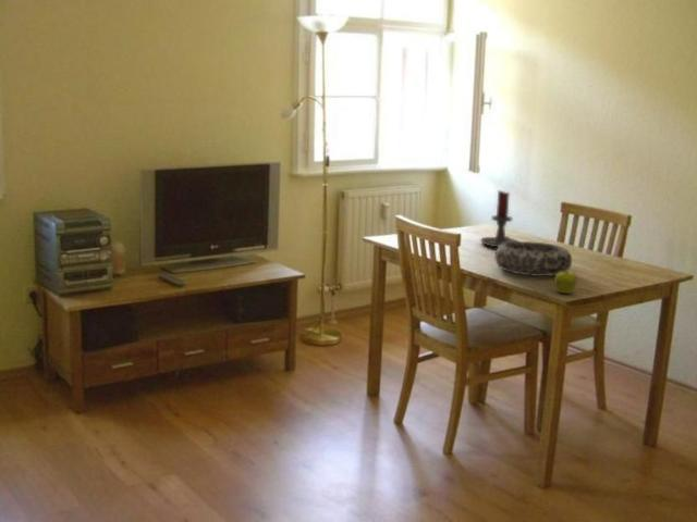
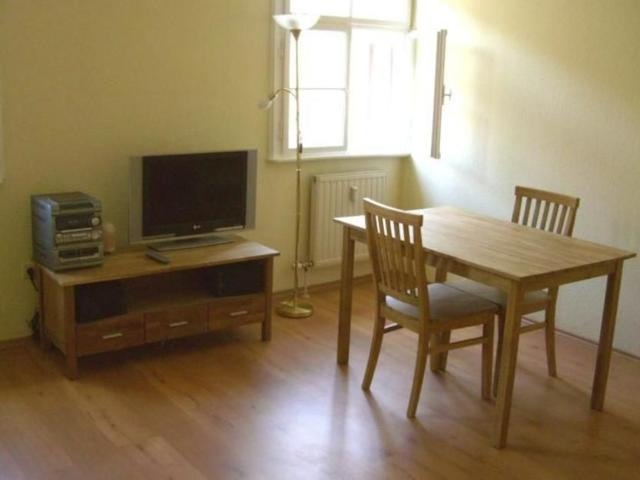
- decorative bowl (533, 259)
- candle holder (503, 217)
- fruit (565, 282)
